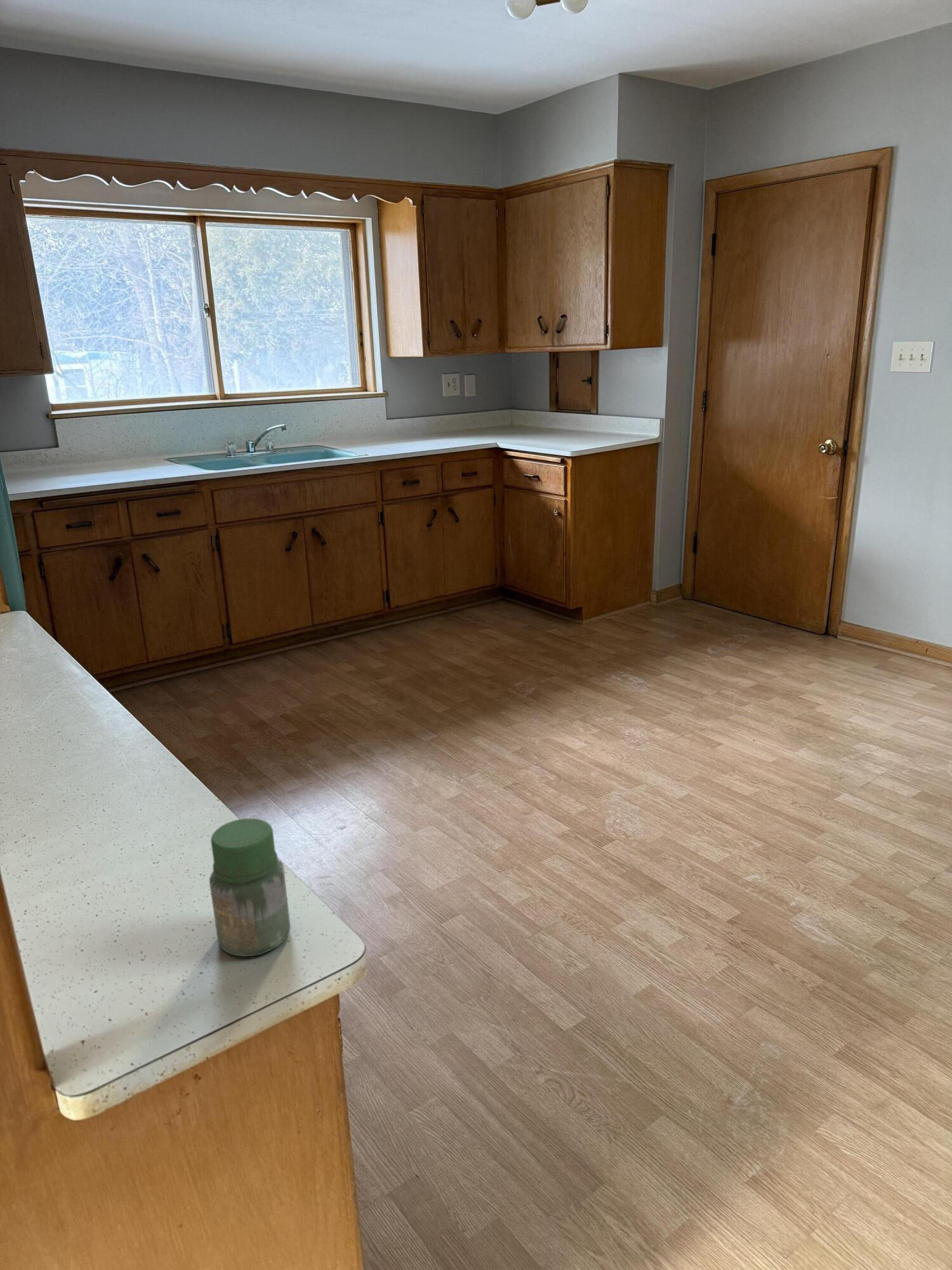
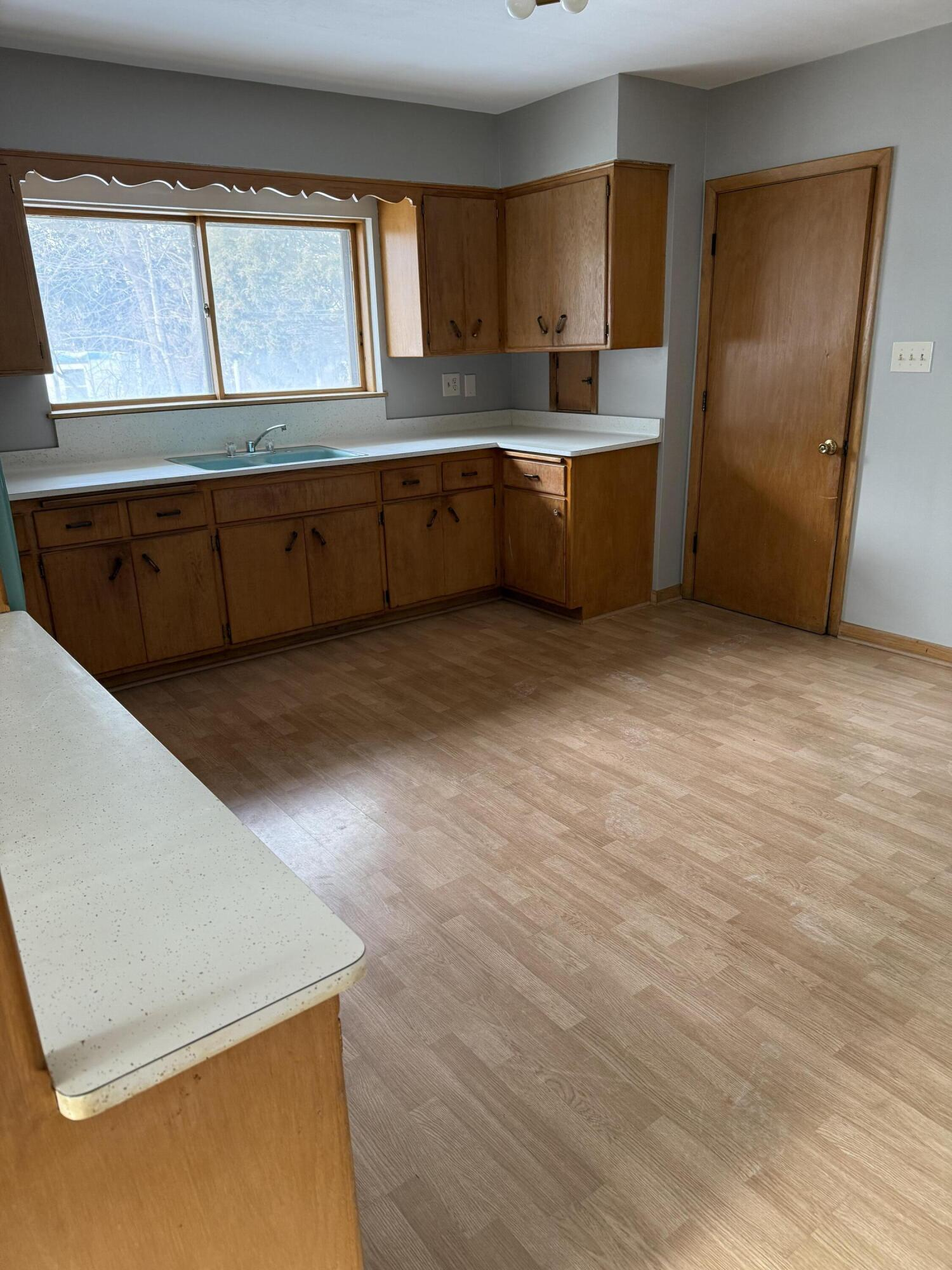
- jar (248, 885)
